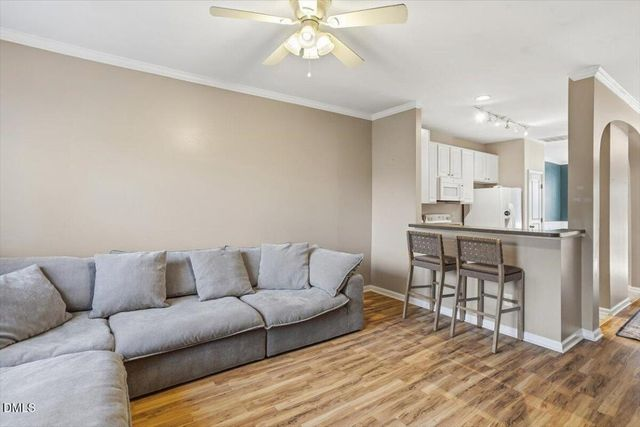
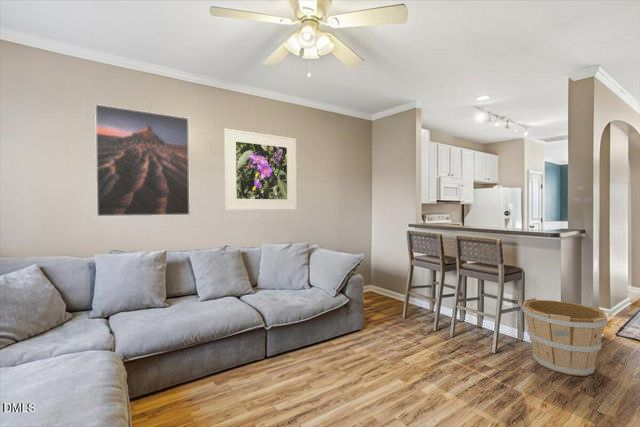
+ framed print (145, 163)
+ wooden bucket (562, 335)
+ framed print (262, 172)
